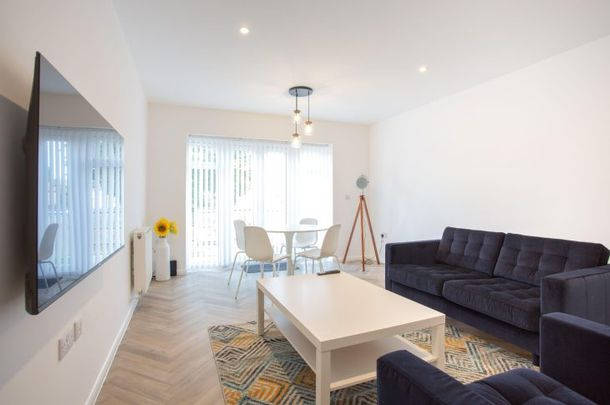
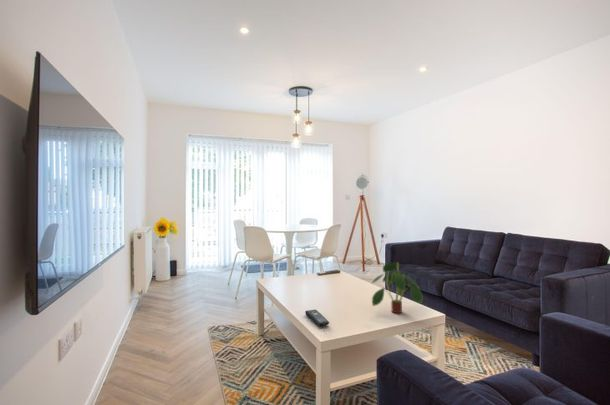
+ plant (391, 286)
+ remote control (316, 317)
